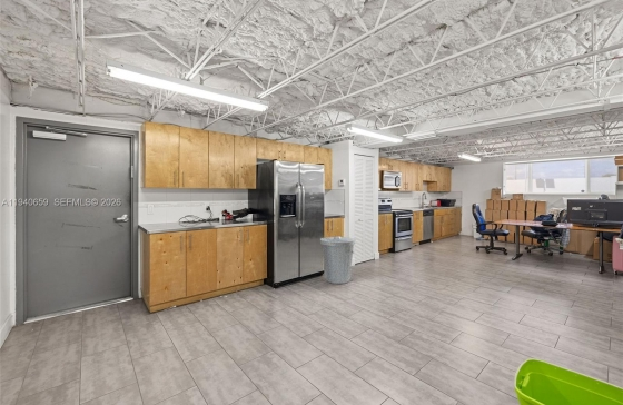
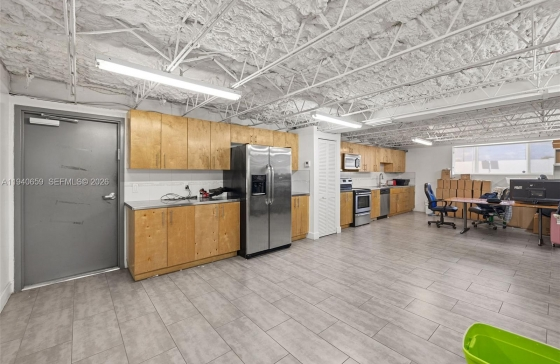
- trash can (337, 257)
